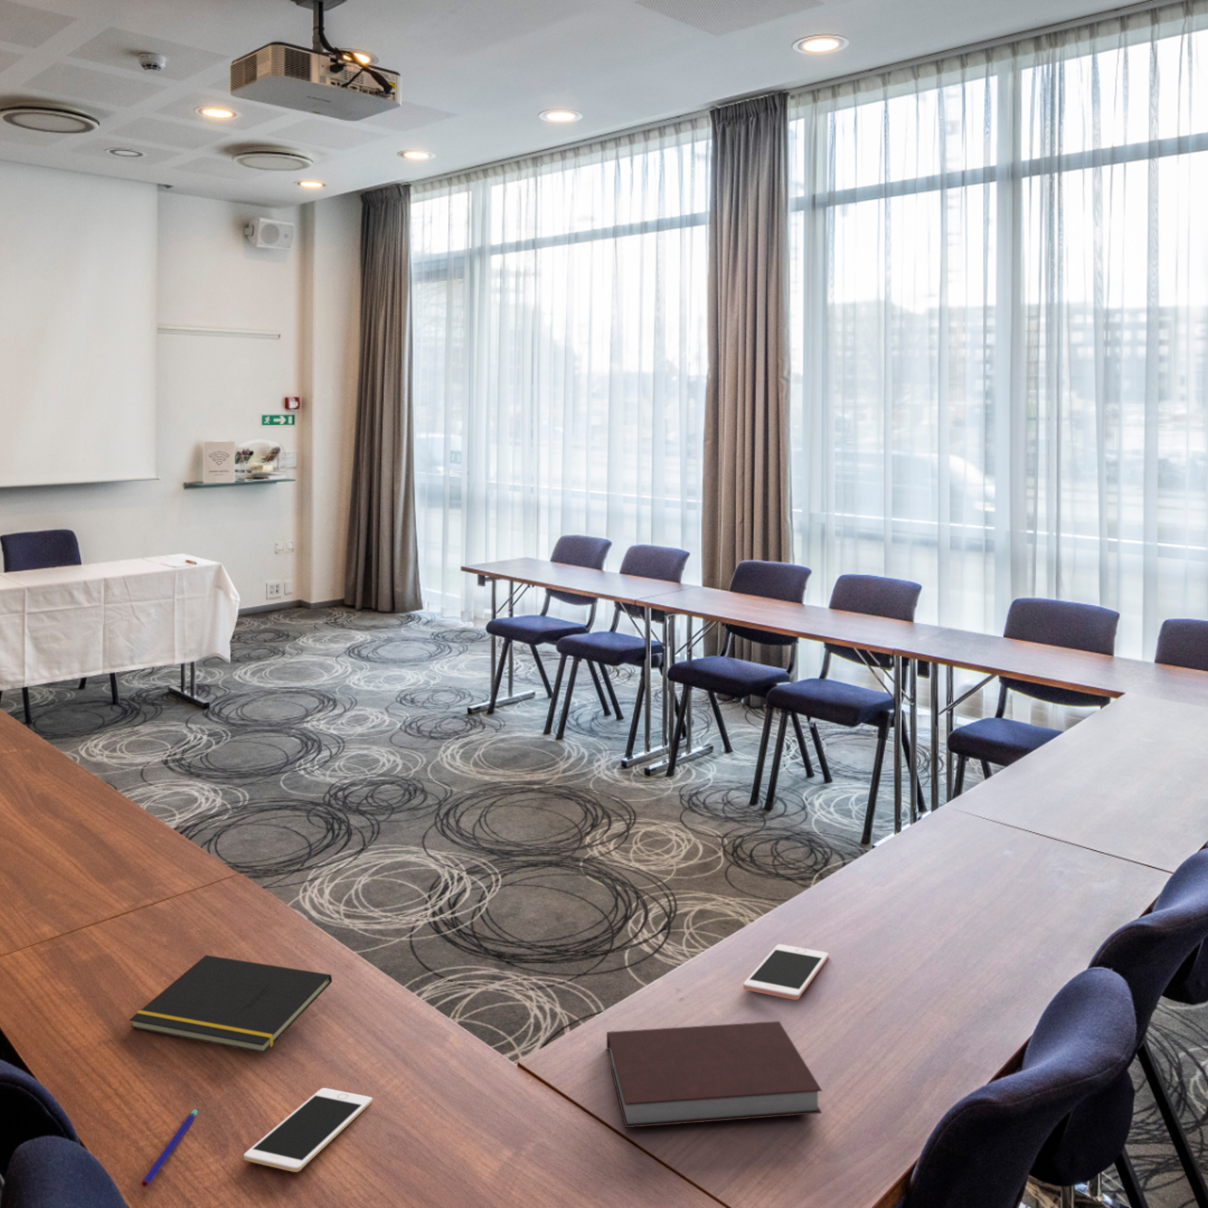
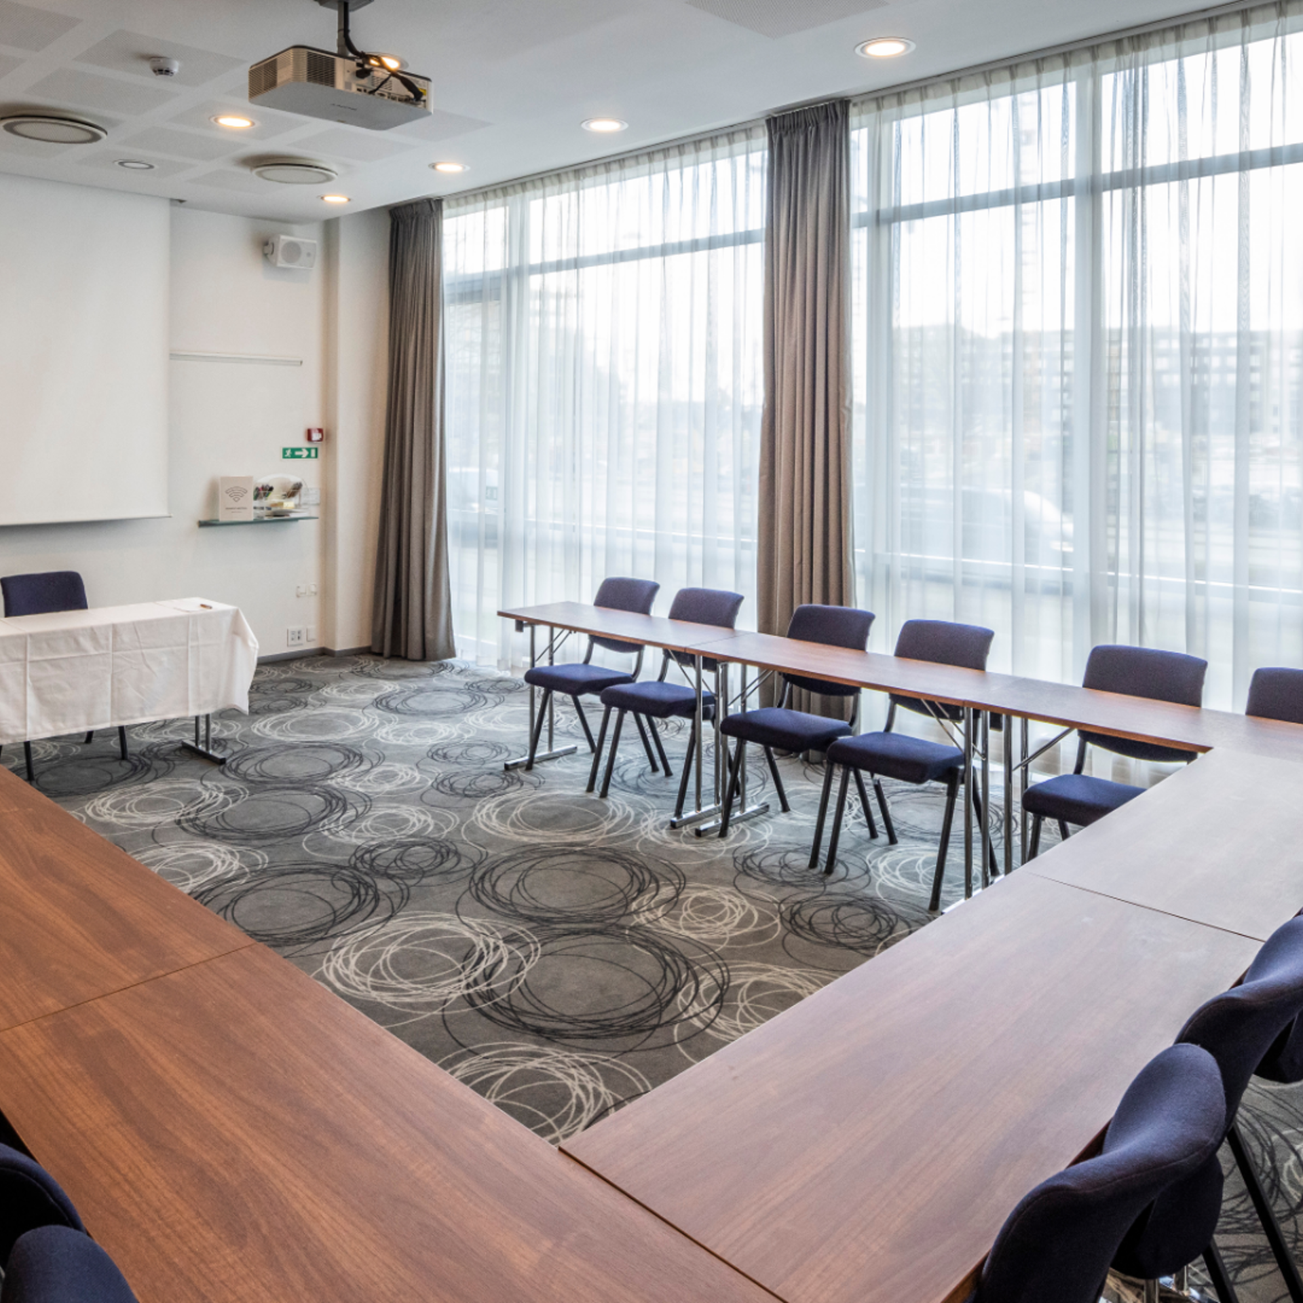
- notepad (232, 1000)
- cell phone (788, 970)
- cell phone (311, 1127)
- pen (171, 1145)
- notebook (708, 1070)
